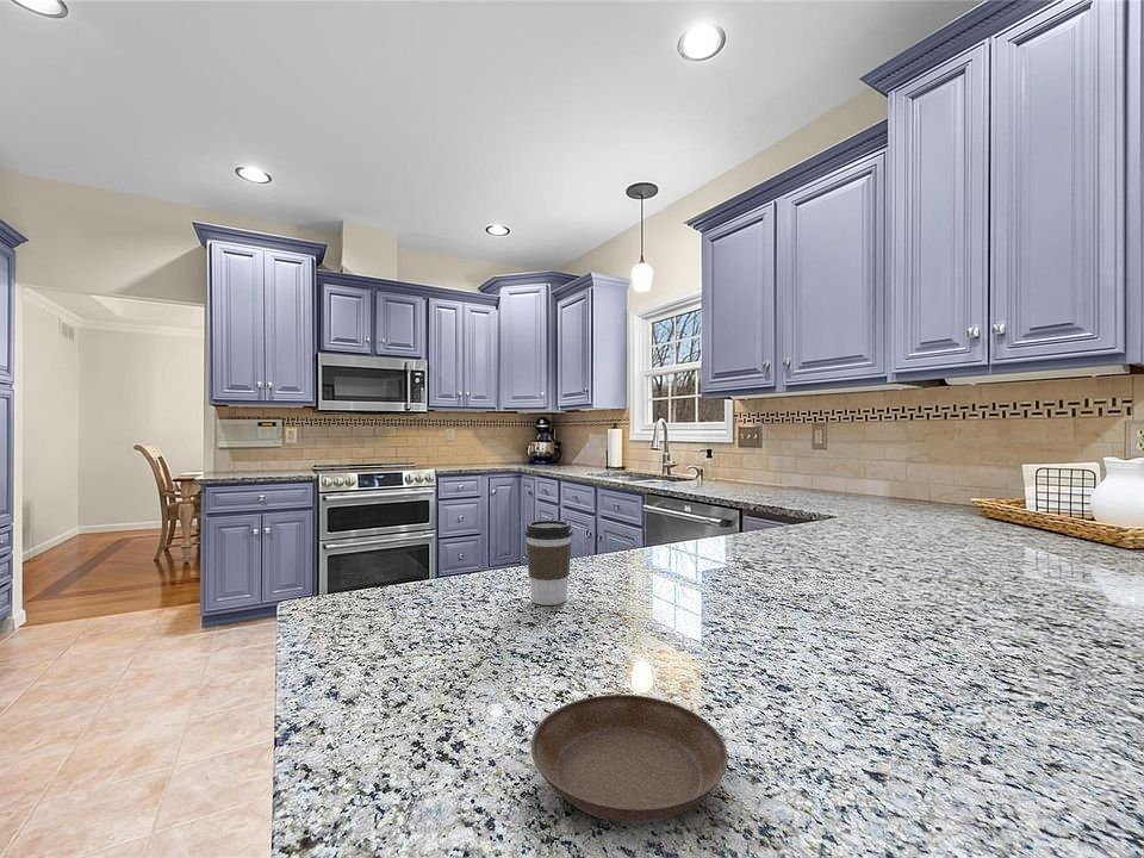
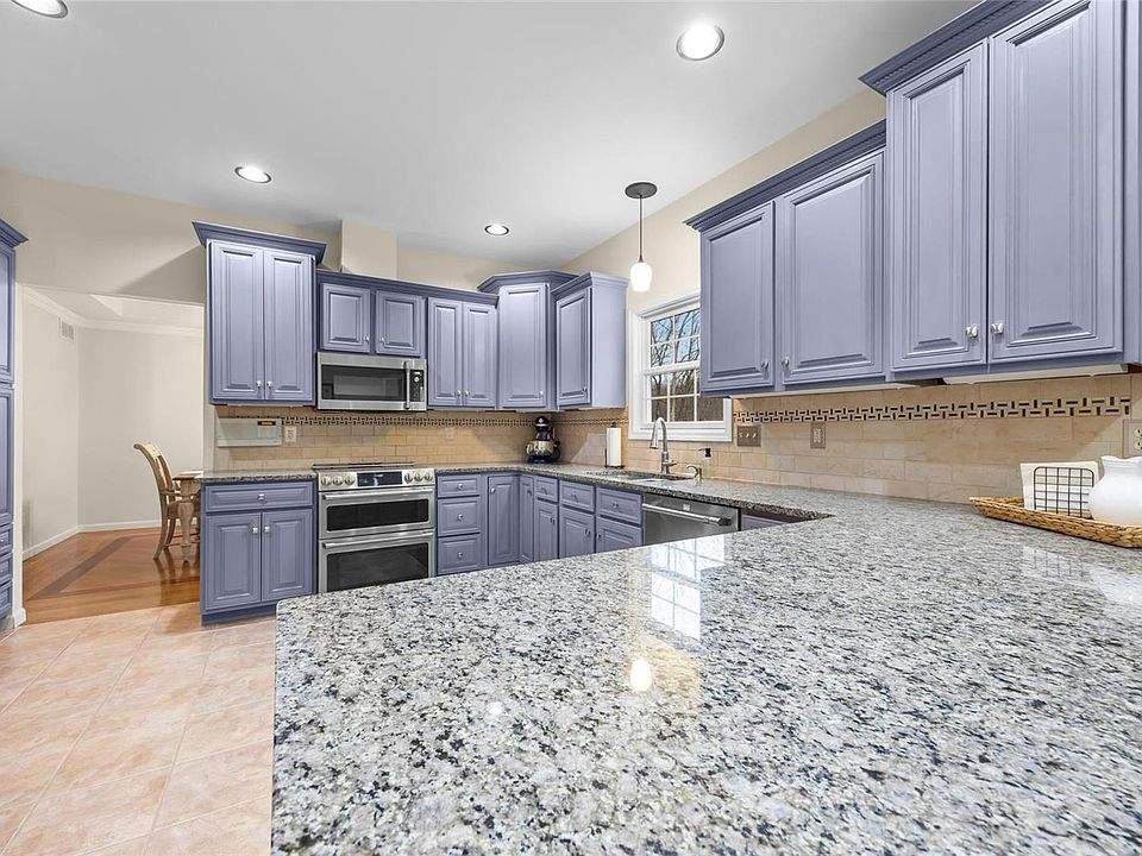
- coffee cup (548, 561)
- saucer (627, 757)
